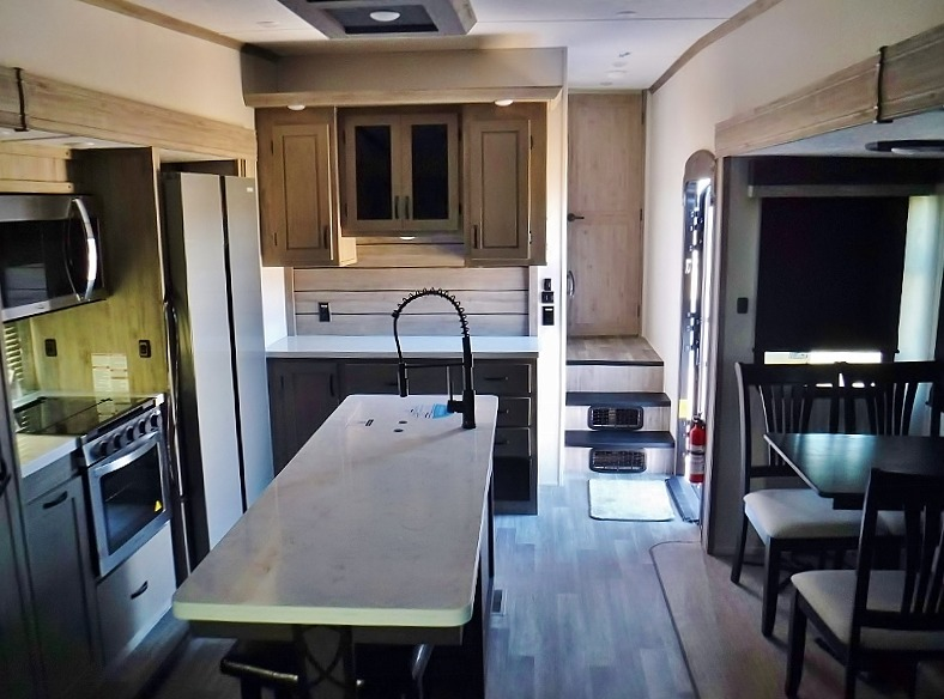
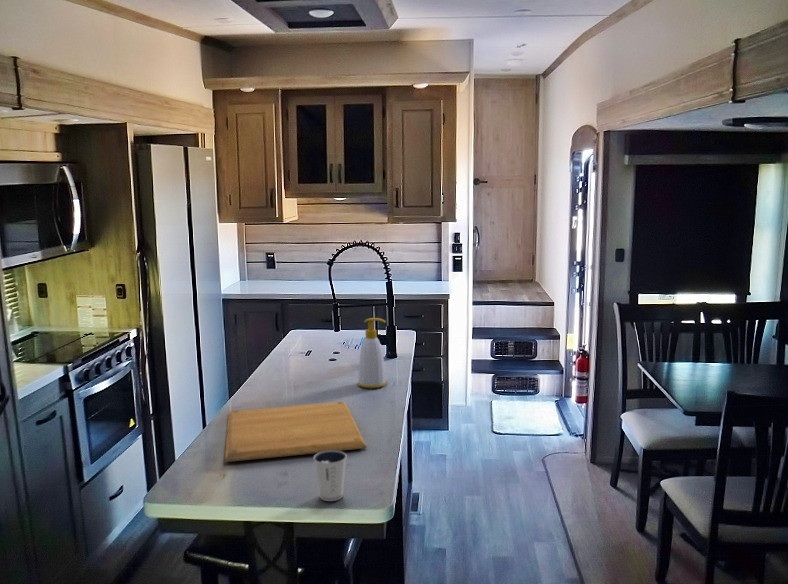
+ chopping board (292, 427)
+ dixie cup (330, 476)
+ soap bottle (371, 351)
